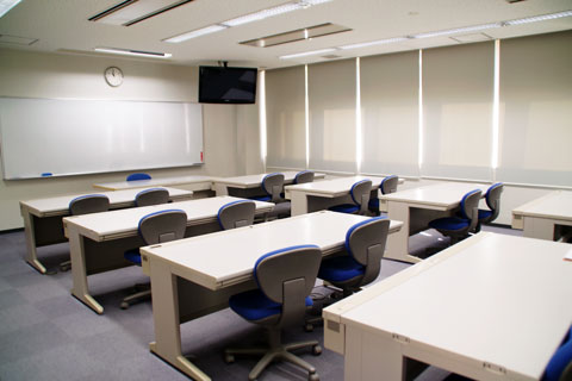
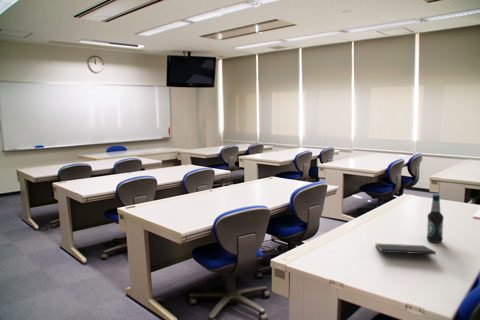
+ bottle (435, 218)
+ notepad (403, 248)
